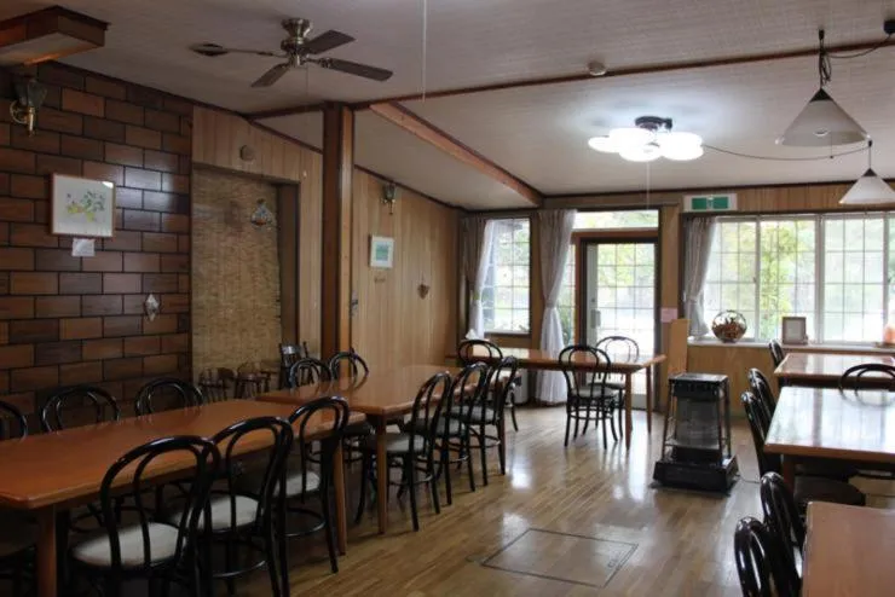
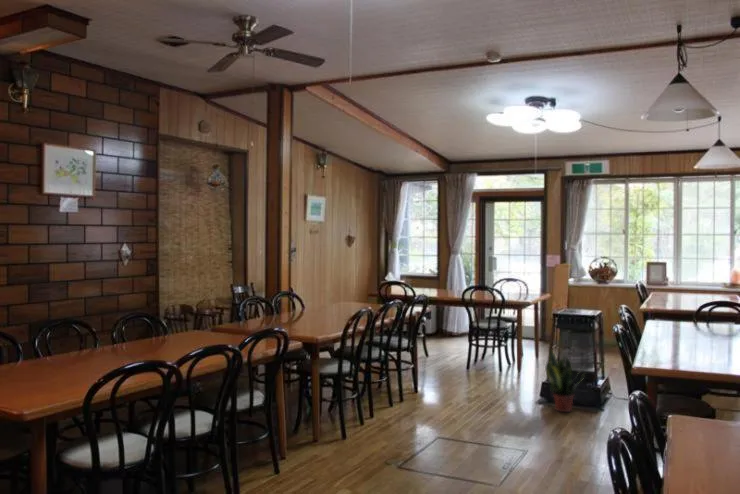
+ potted plant (563, 380)
